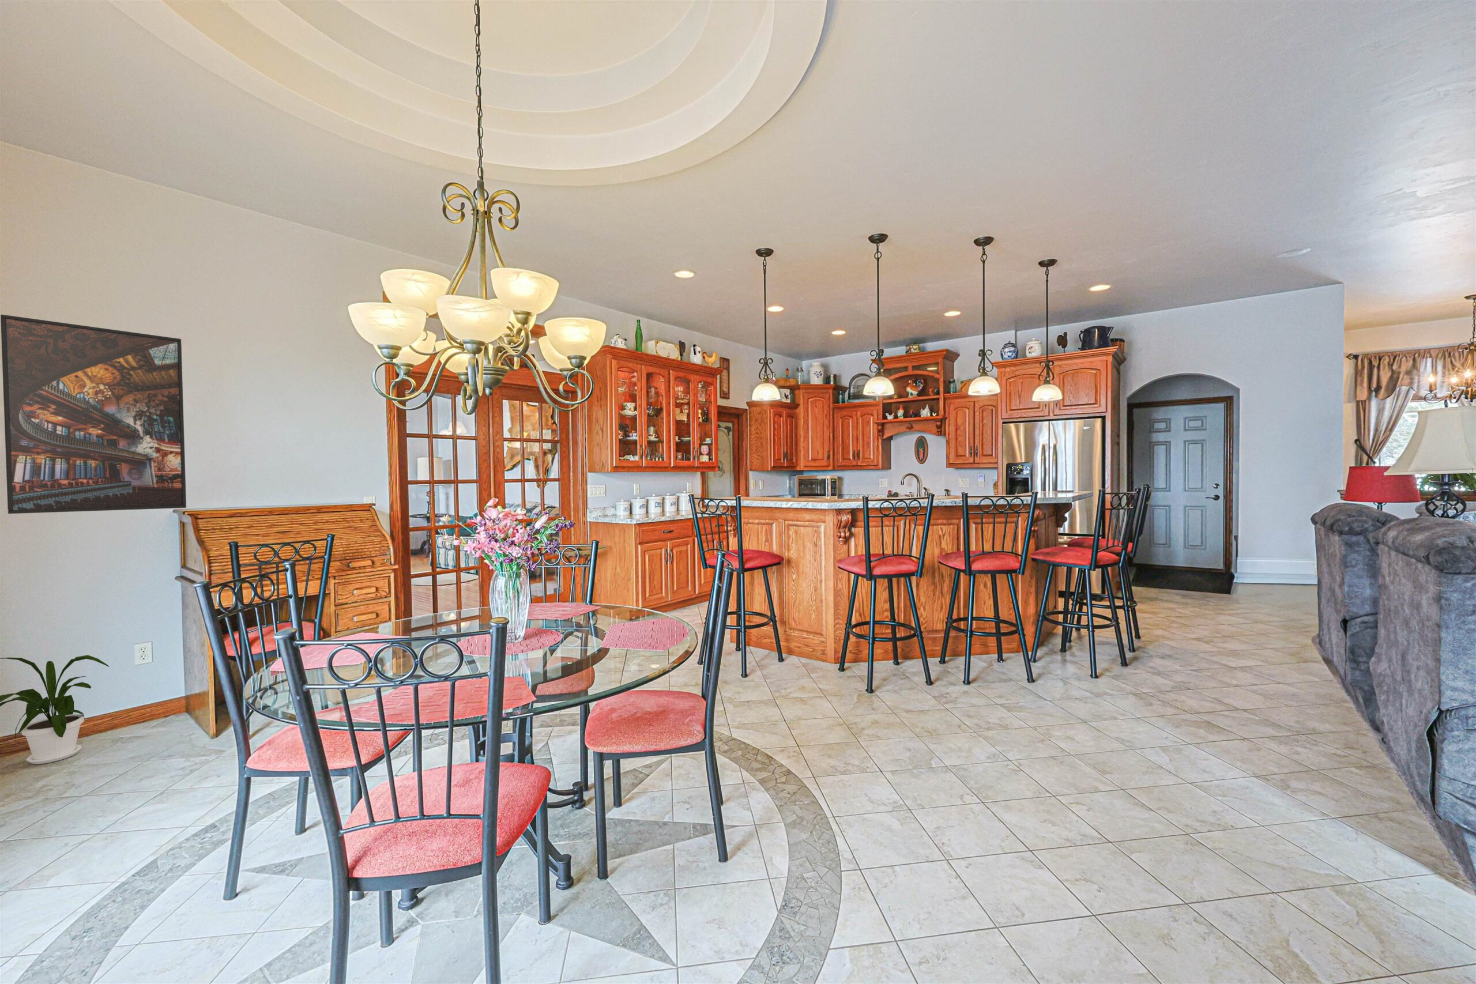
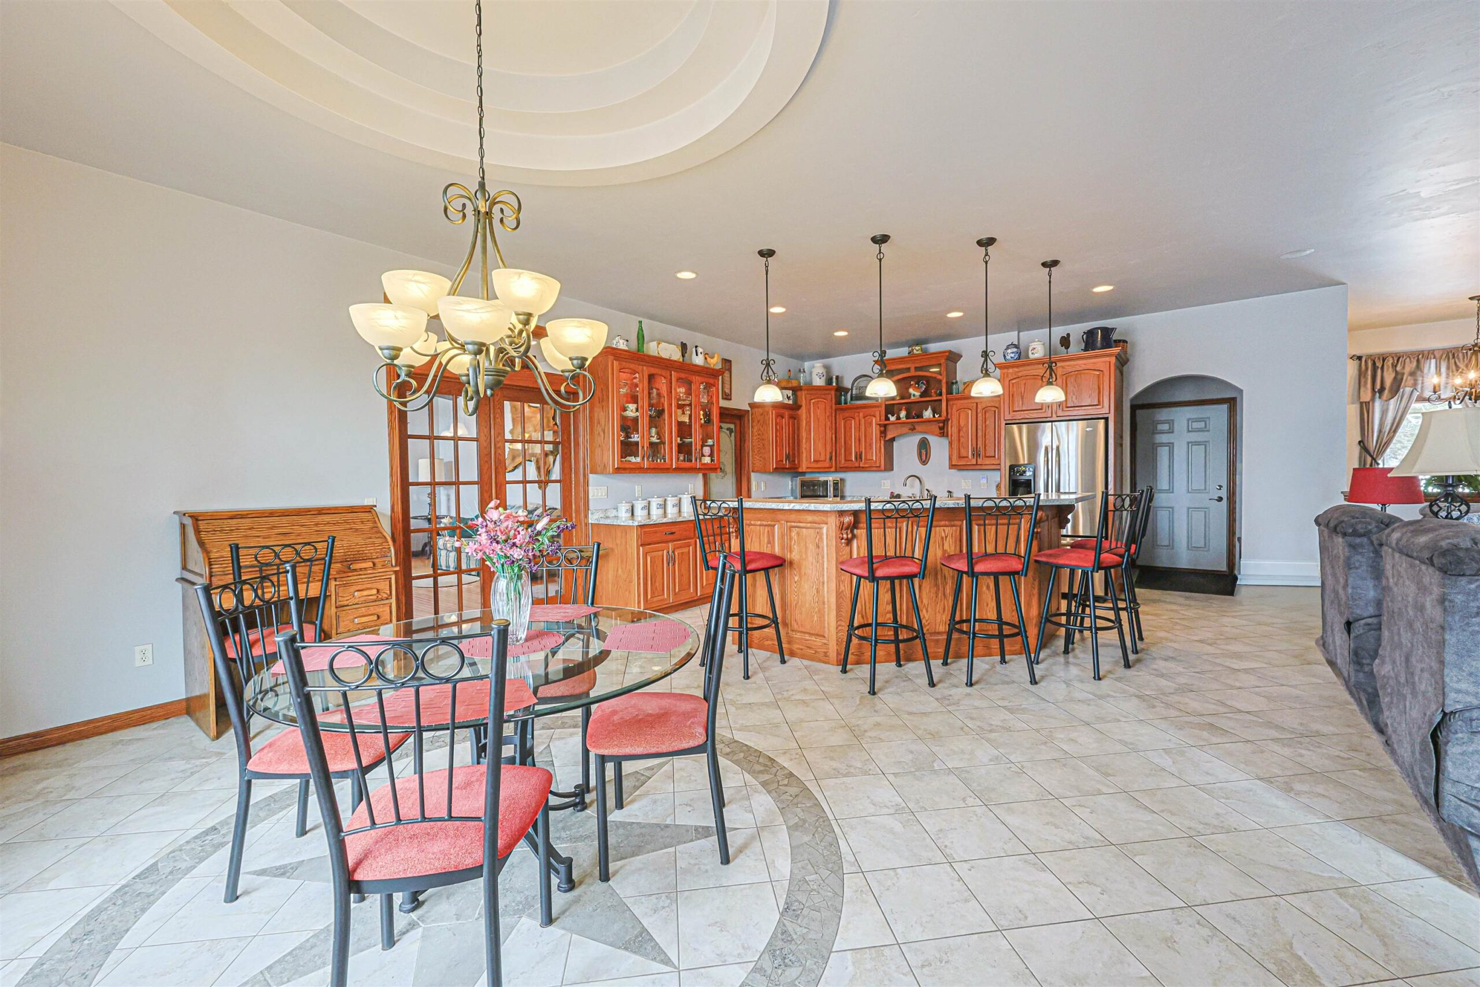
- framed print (101, 420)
- house plant (48, 704)
